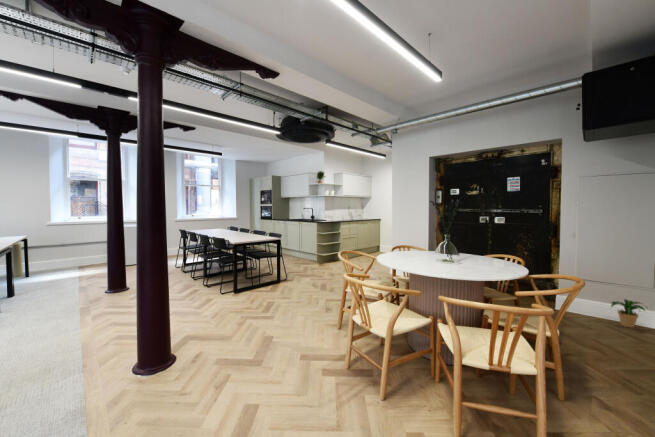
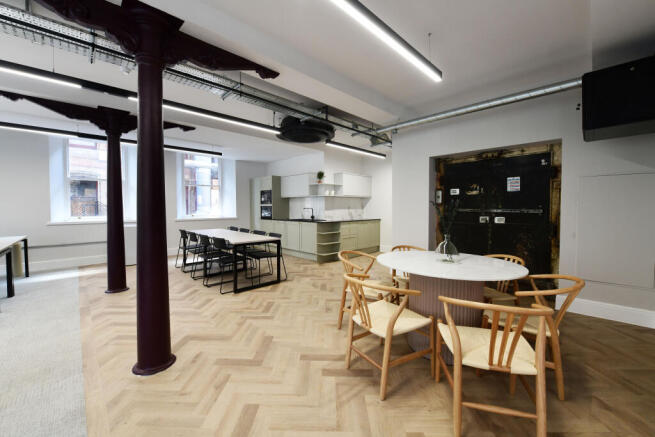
- potted plant (628, 313)
